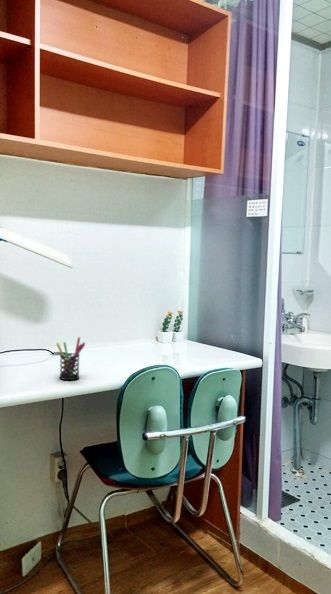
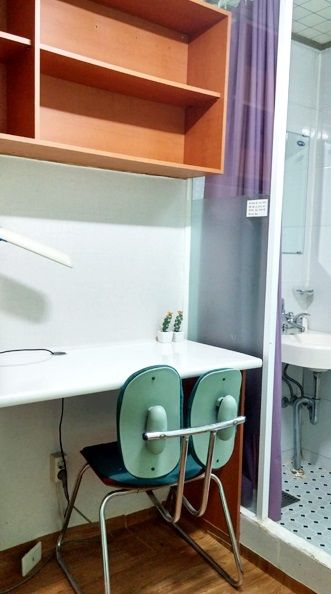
- pen holder (69, 357)
